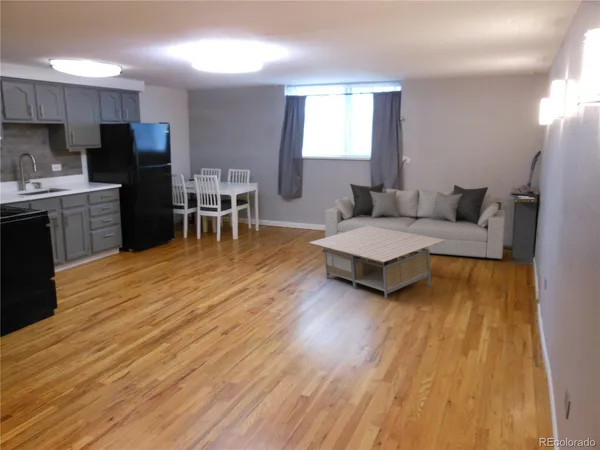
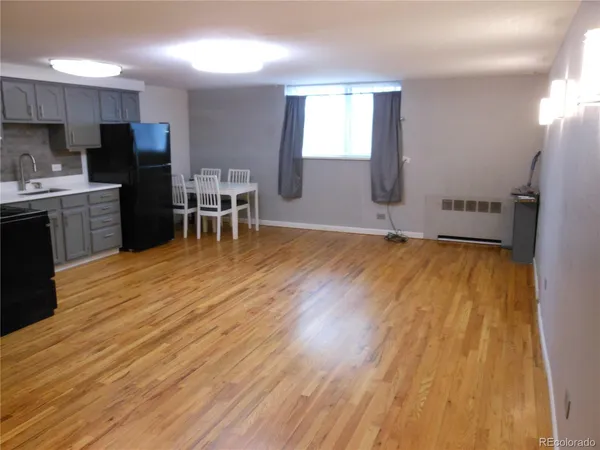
- sofa (414, 215)
- coffee table (374, 259)
